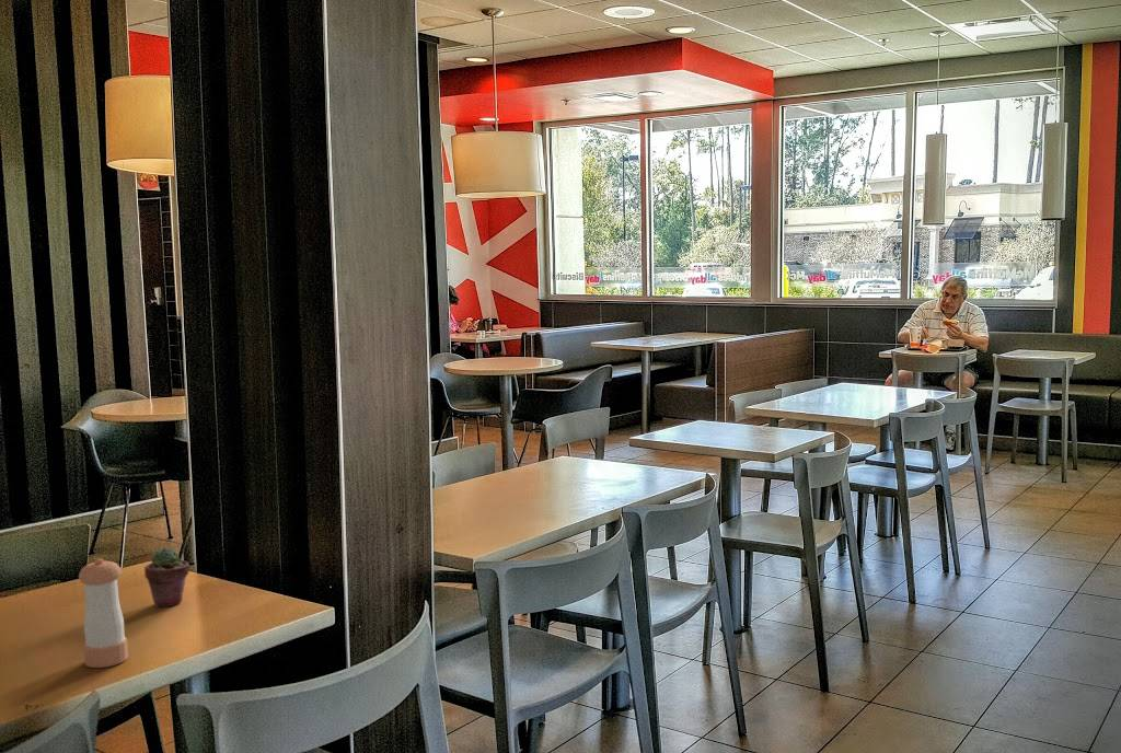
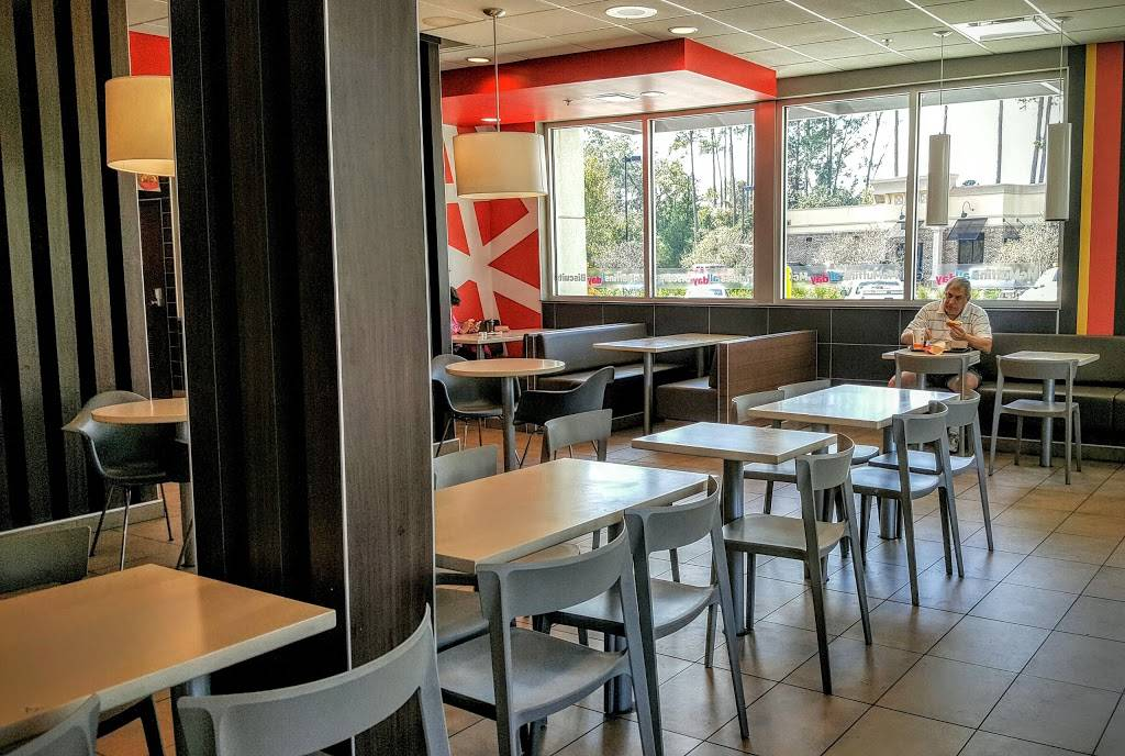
- potted succulent (166, 575)
- pepper shaker (102, 610)
